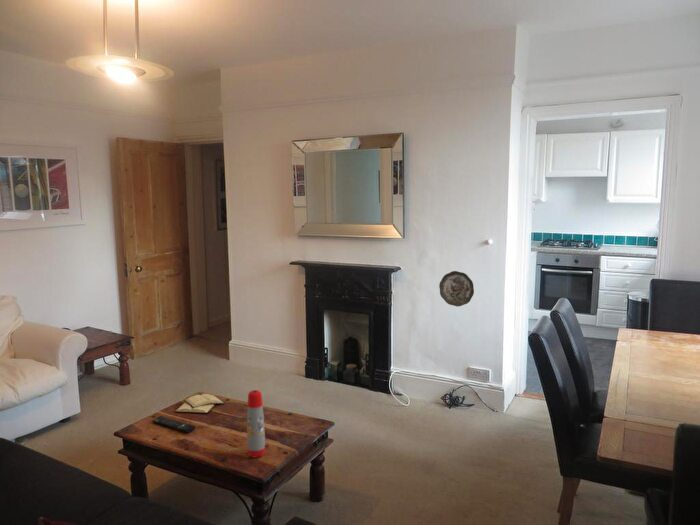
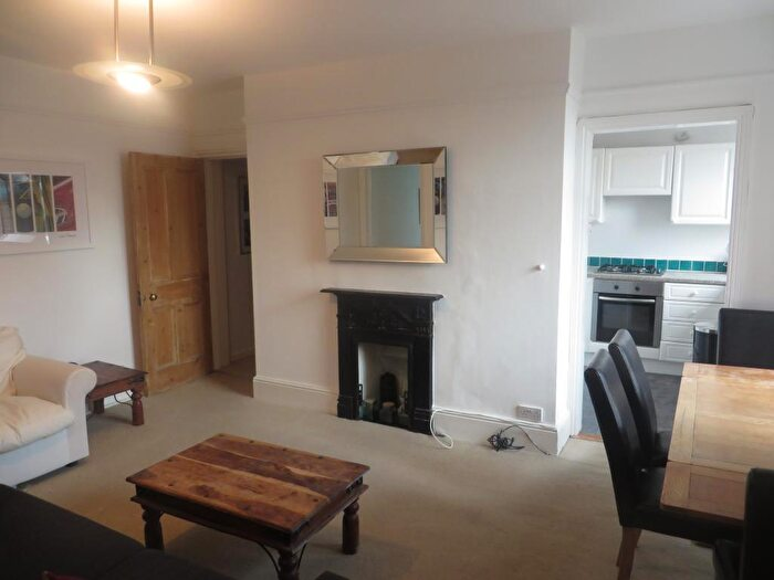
- diary (201, 401)
- decorative plate (456, 288)
- remote control (173, 424)
- water bottle (255, 422)
